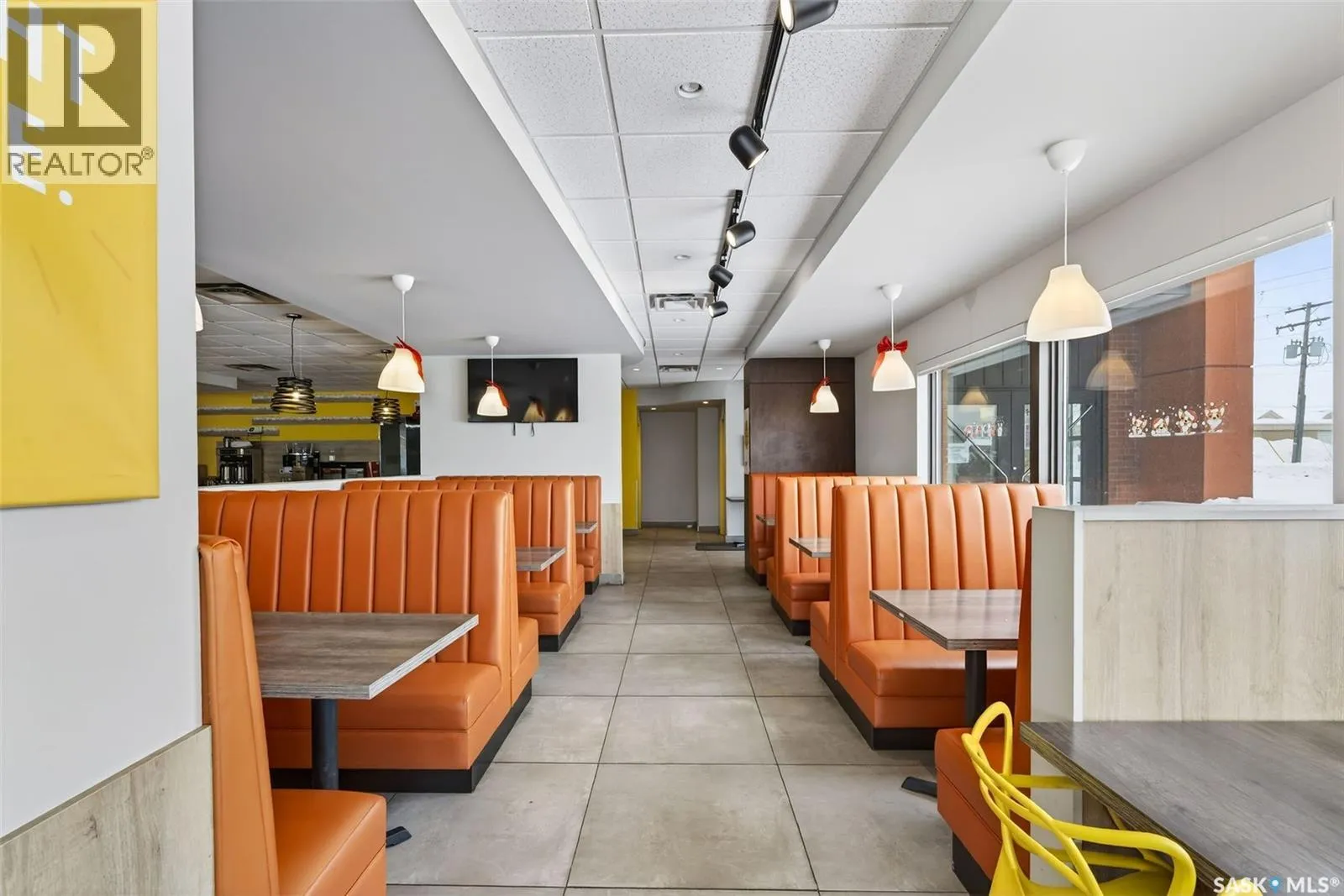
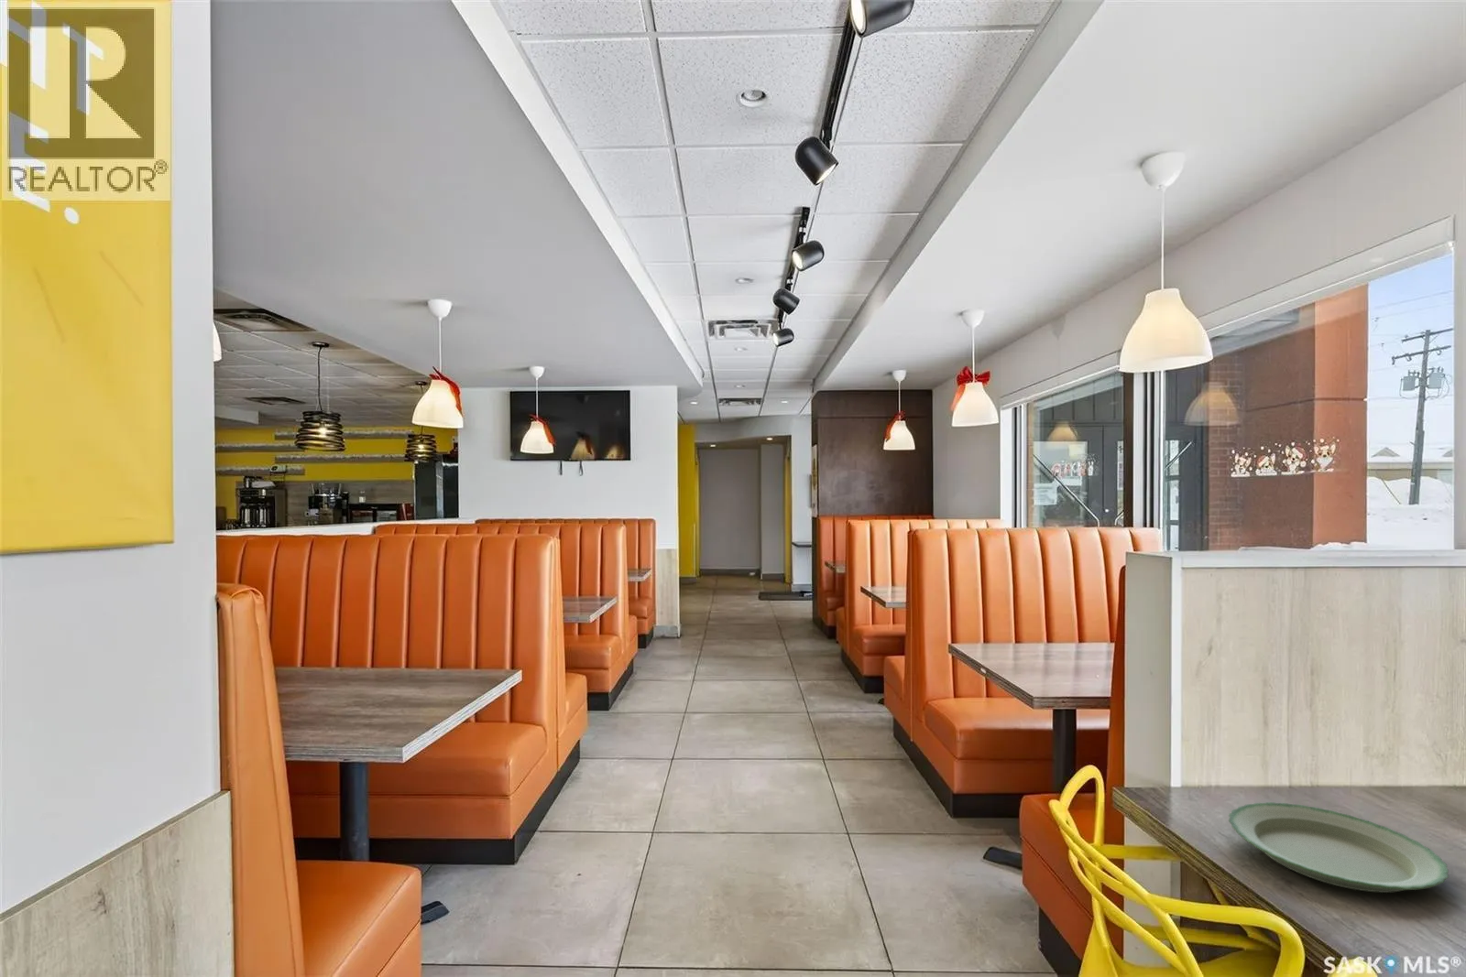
+ plate (1331, 848)
